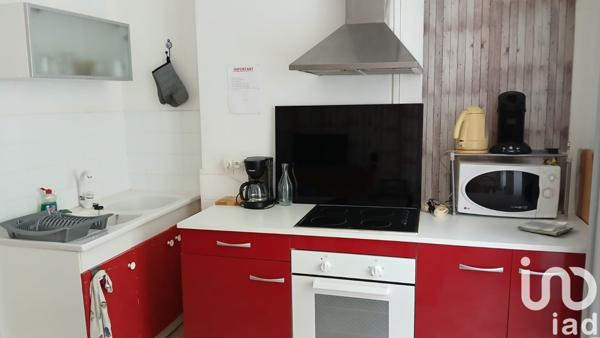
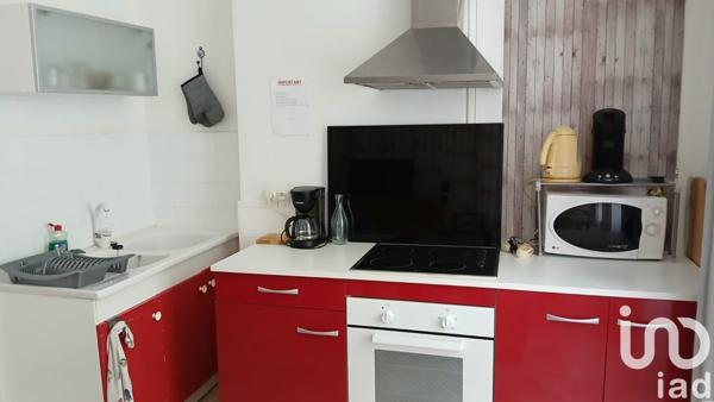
- dish towel (545, 226)
